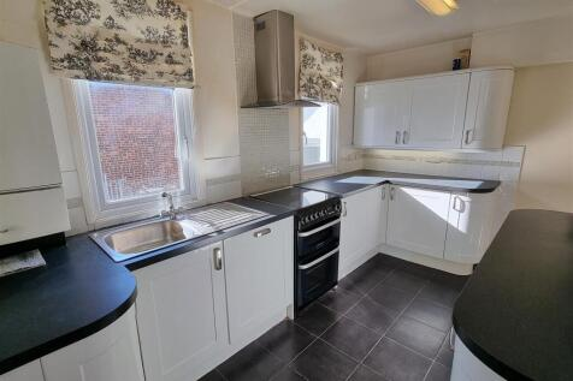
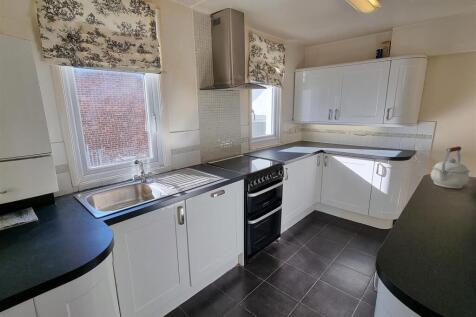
+ kettle (449, 166)
